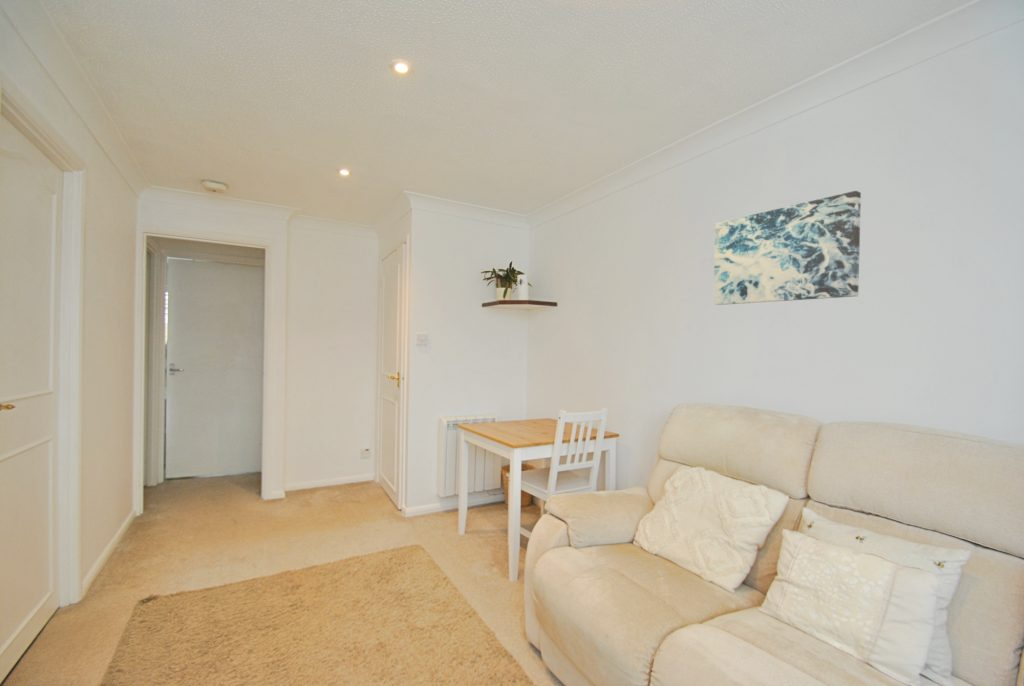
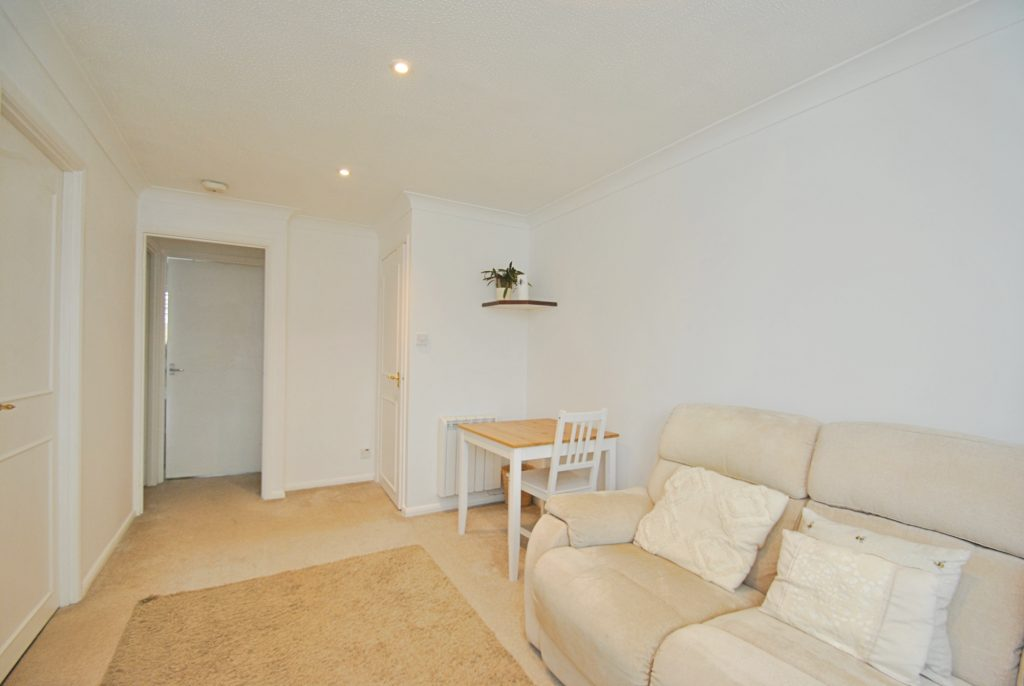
- wall art (778, 255)
